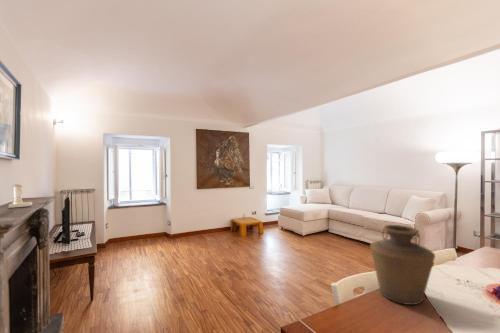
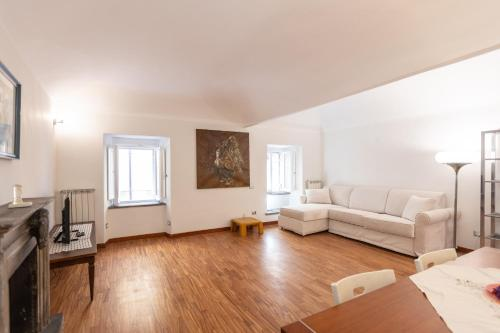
- vase (400, 261)
